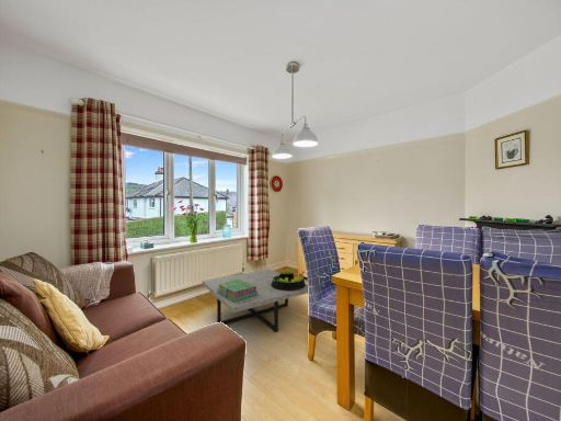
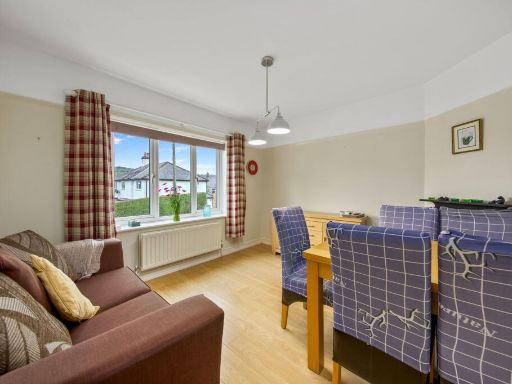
- stack of books (237, 288)
- decorative container (287, 277)
- coffee table (255, 299)
